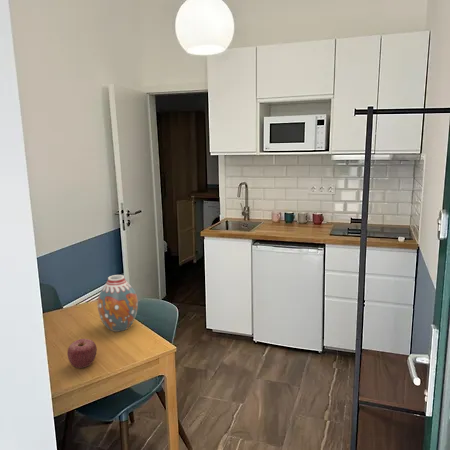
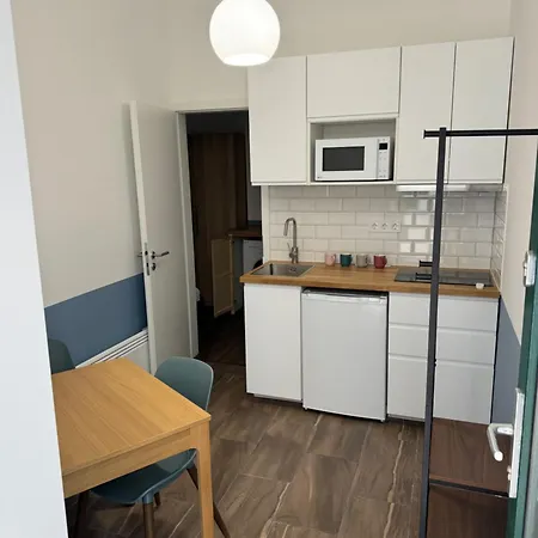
- apple (82, 353)
- vase (117, 302)
